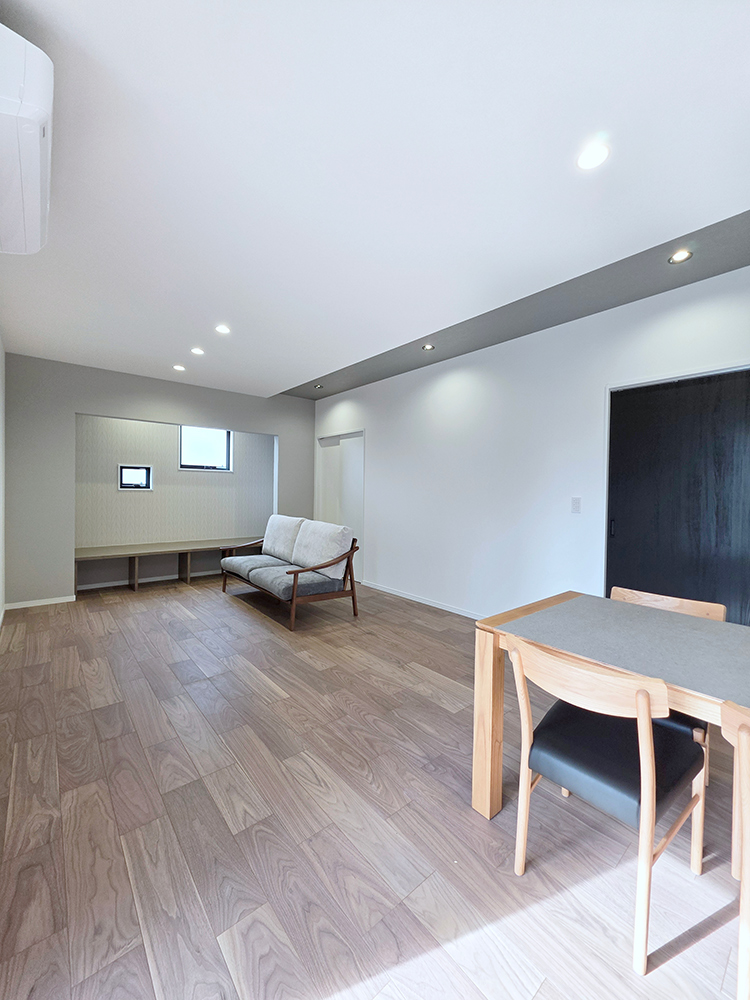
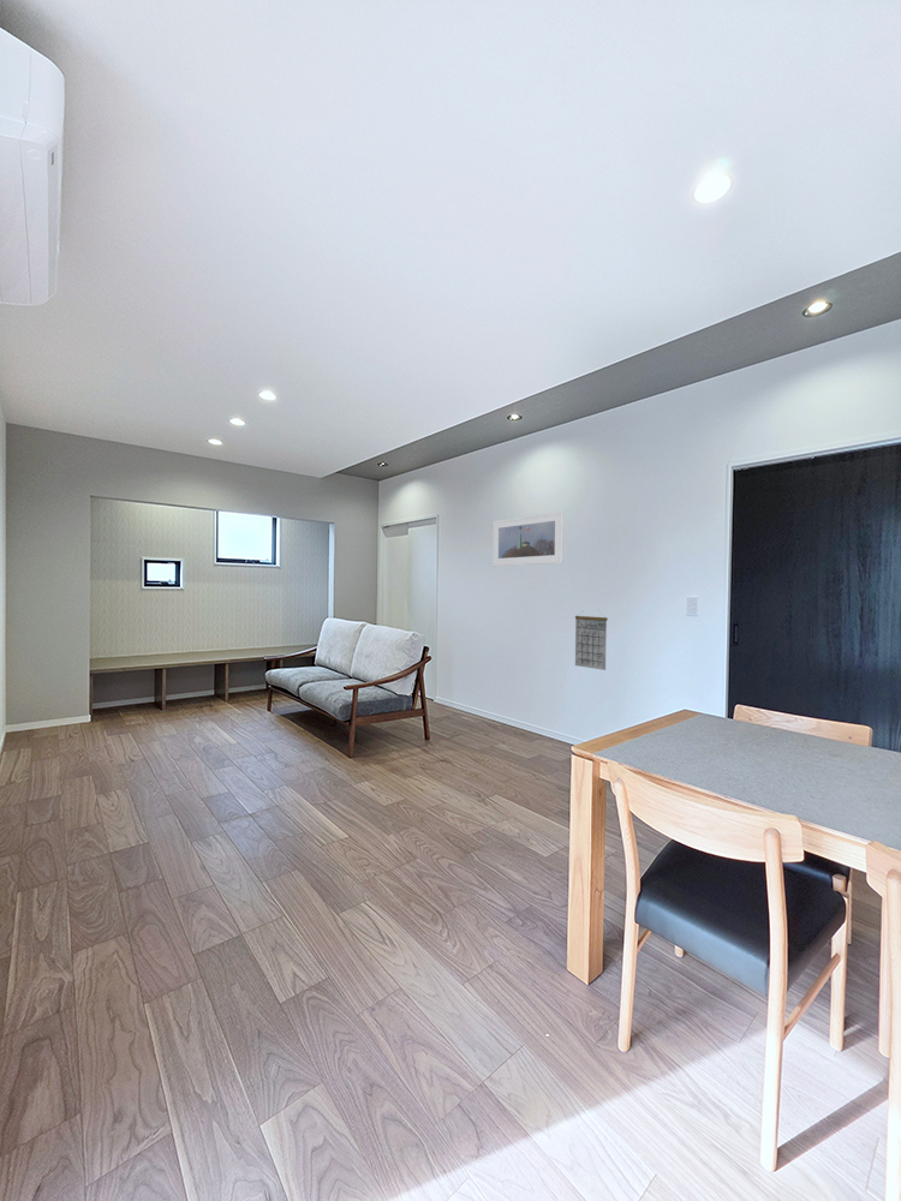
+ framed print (525, 540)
+ calendar (590, 635)
